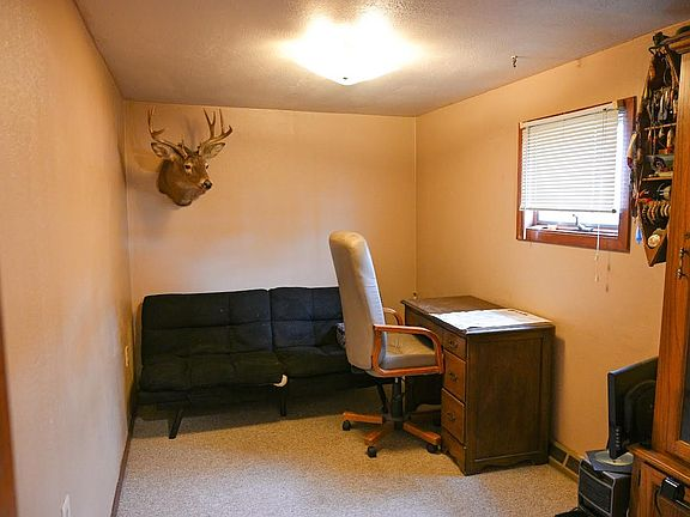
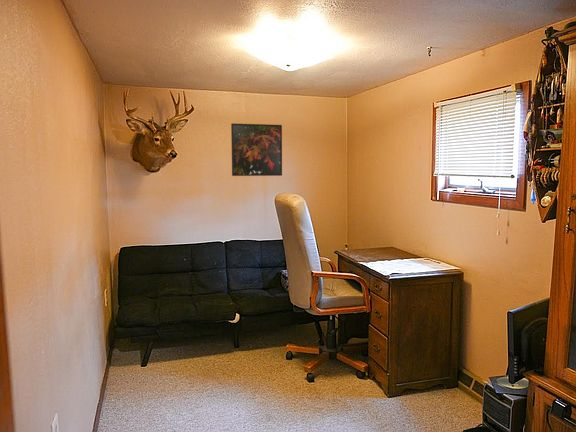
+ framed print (257, 150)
